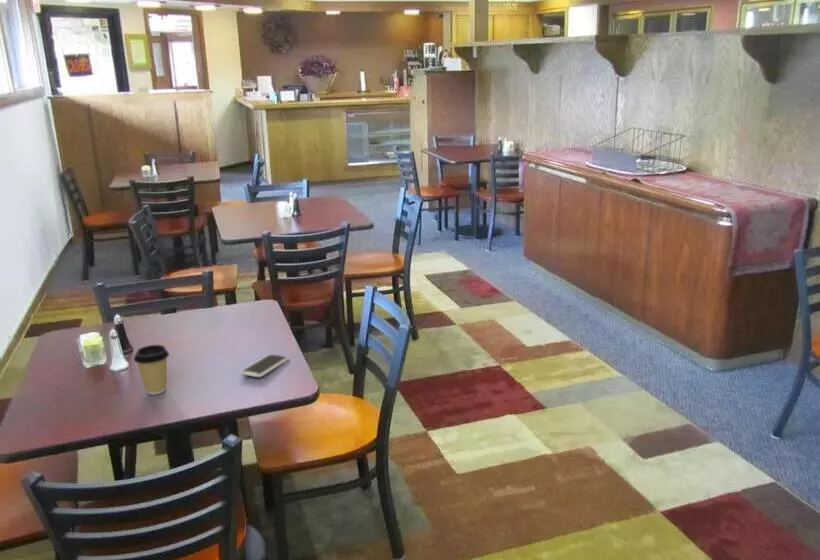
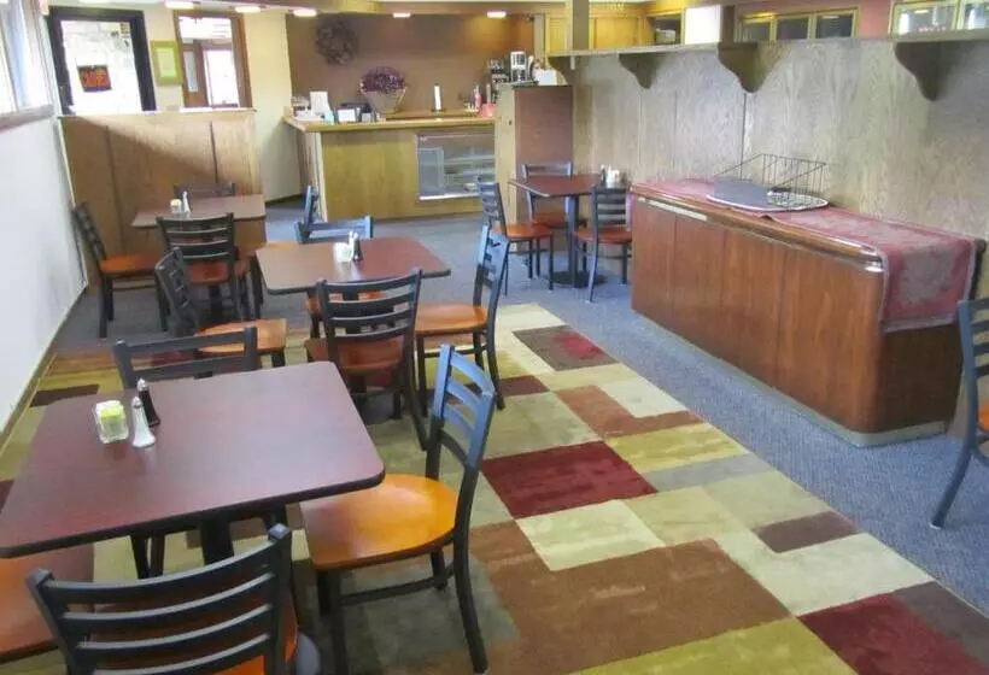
- coffee cup (153, 370)
- smartphone (265, 365)
